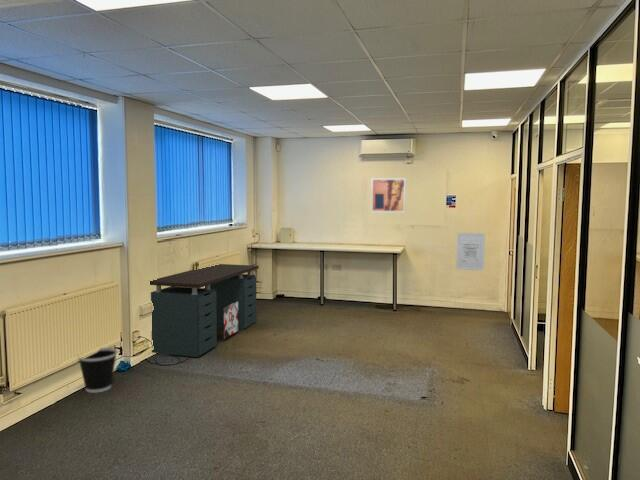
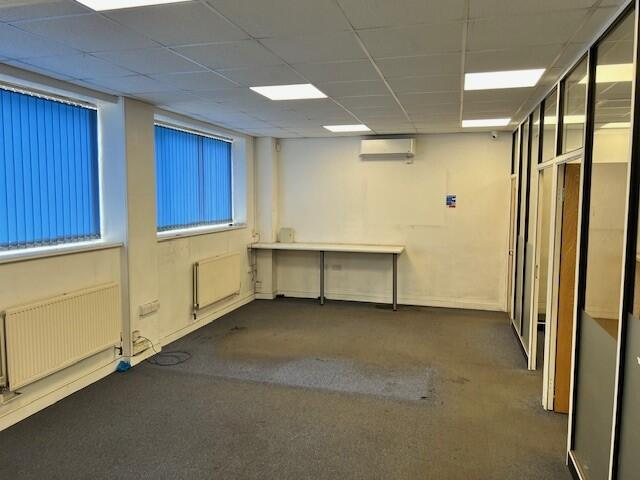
- desk (209, 304)
- wall art (470, 251)
- wall art (388, 195)
- wastebasket (98, 370)
